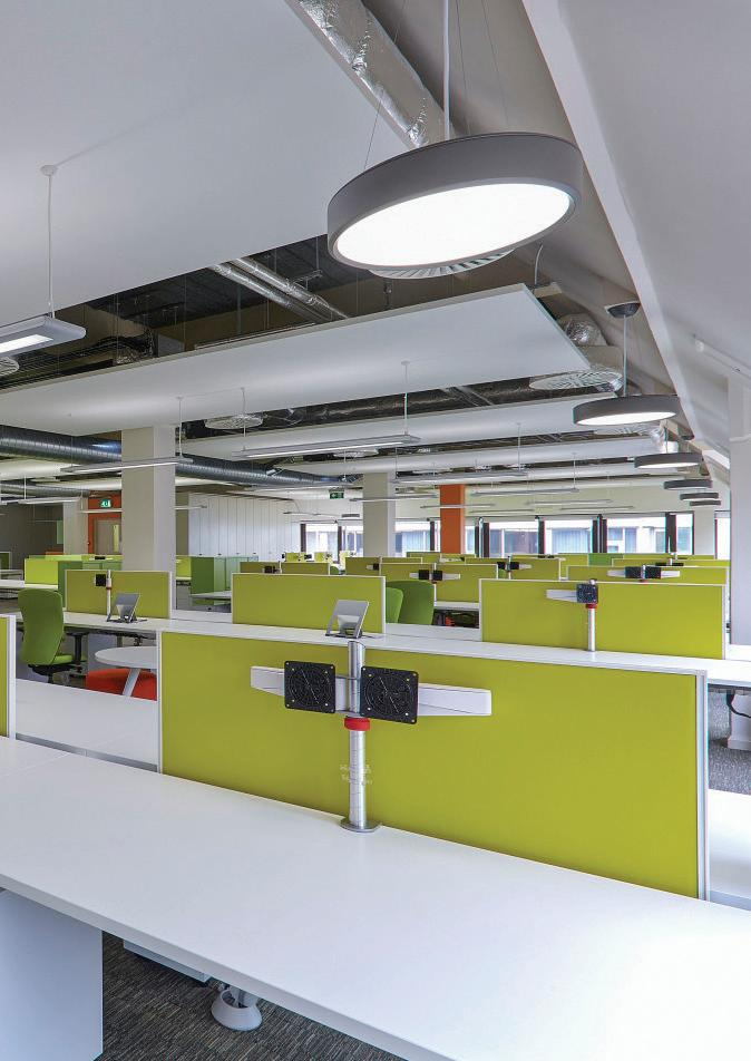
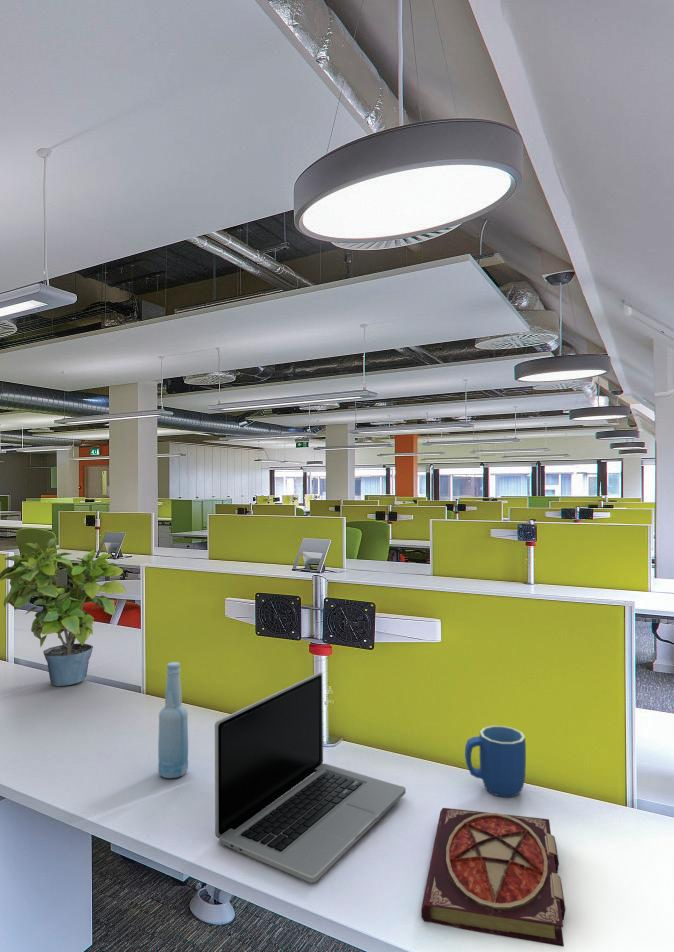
+ mug (497, 761)
+ book (494, 860)
+ bottle (173, 718)
+ potted plant (59, 609)
+ laptop (317, 760)
